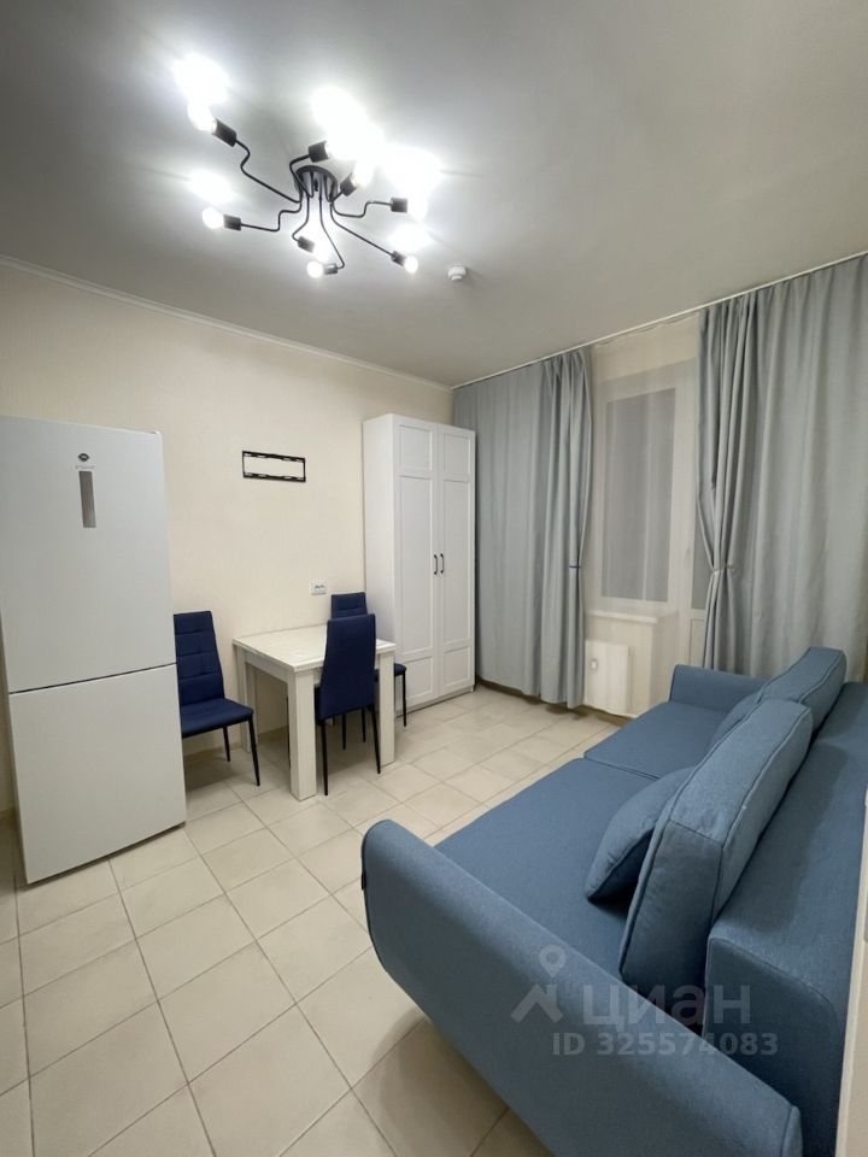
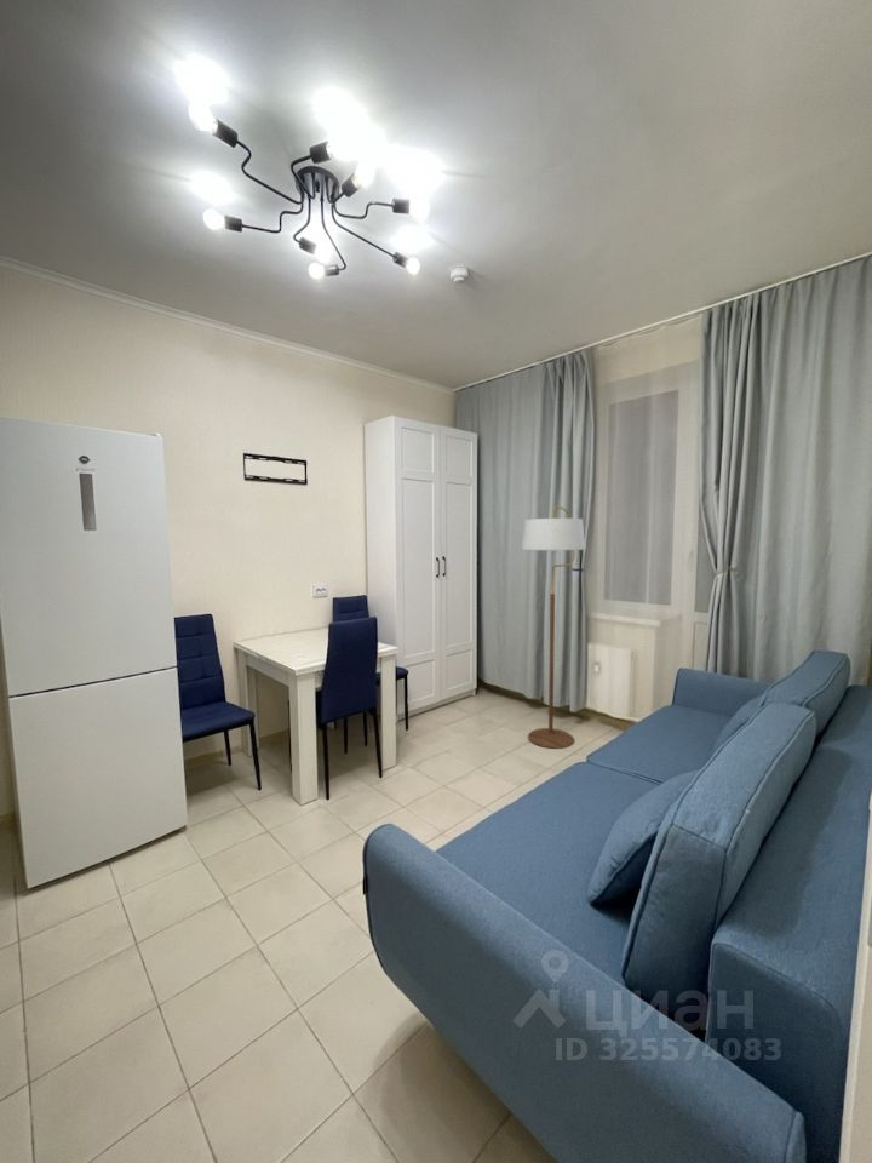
+ floor lamp (553, 624)
